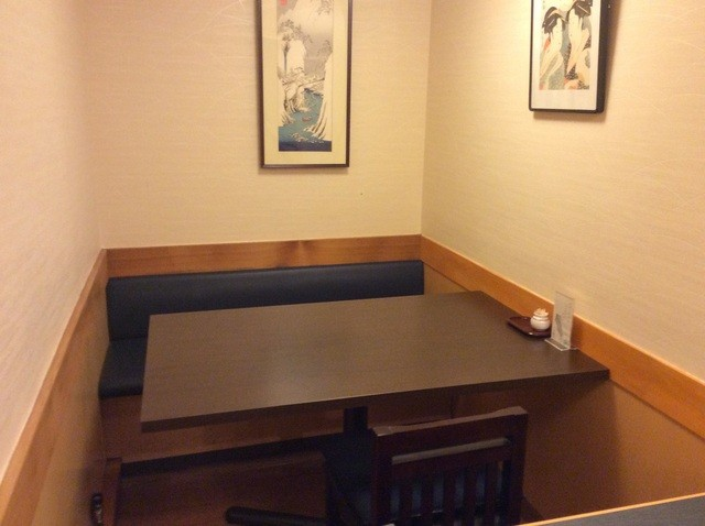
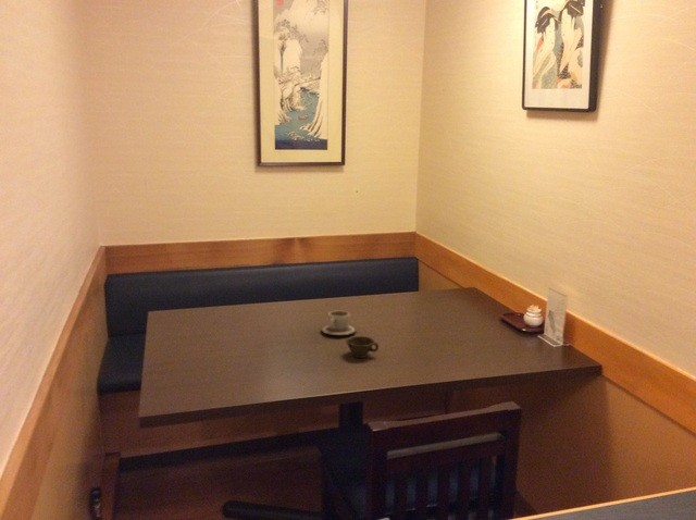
+ cup (361, 348)
+ cup (338, 322)
